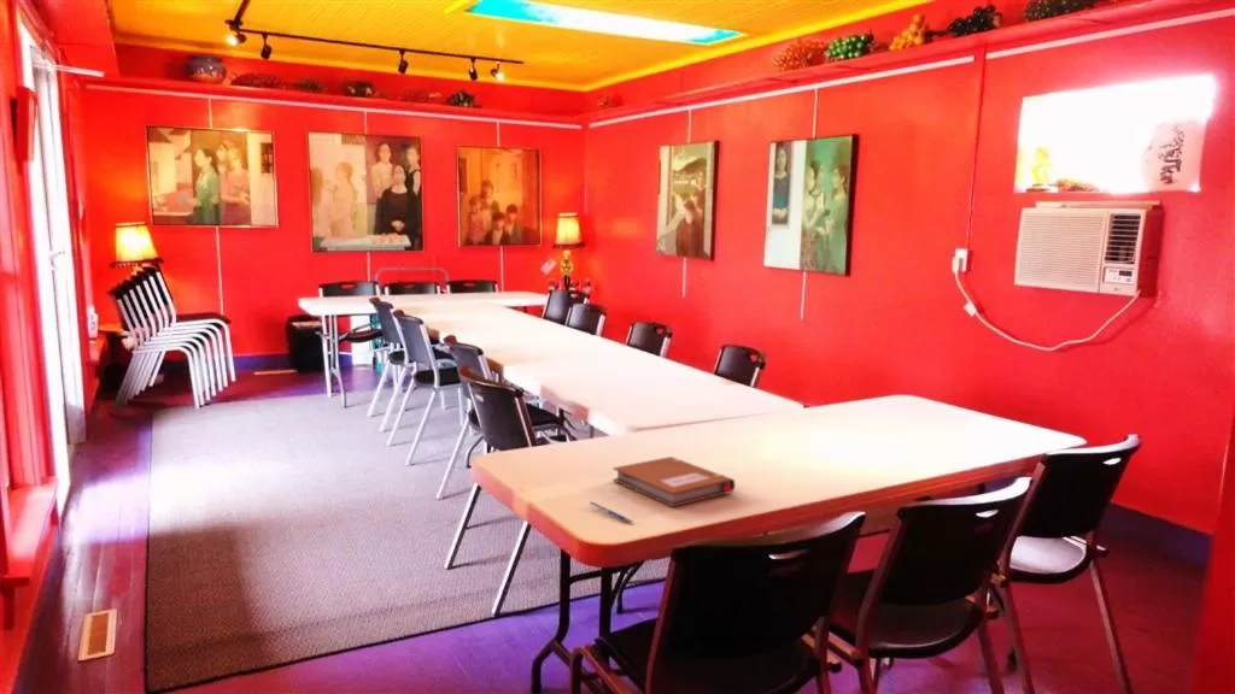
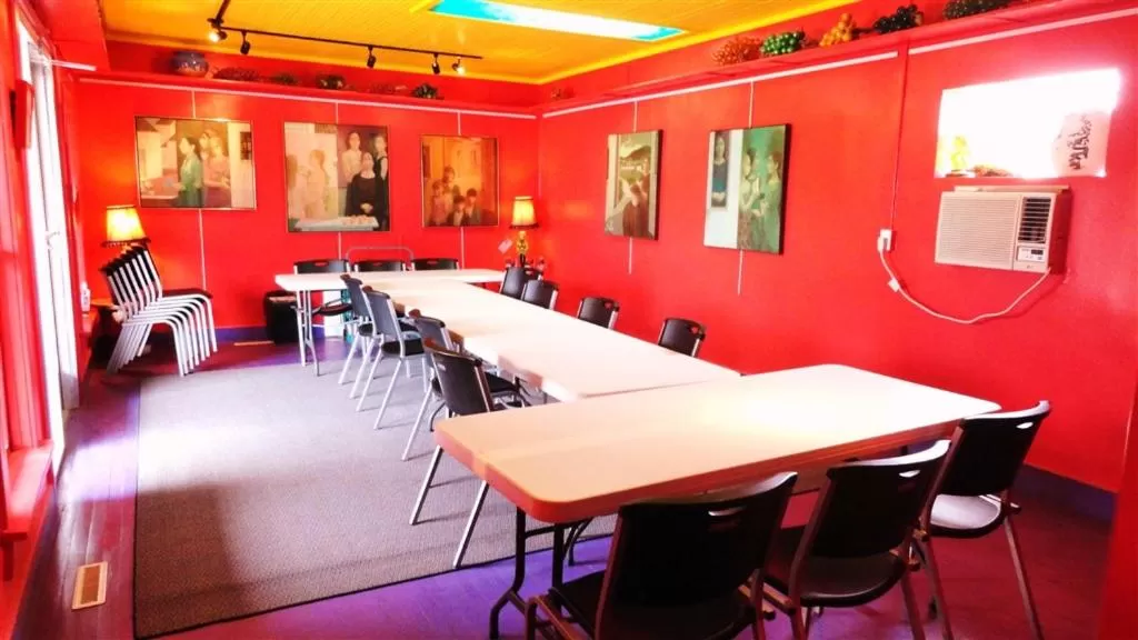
- pen (609, 511)
- notebook (674, 480)
